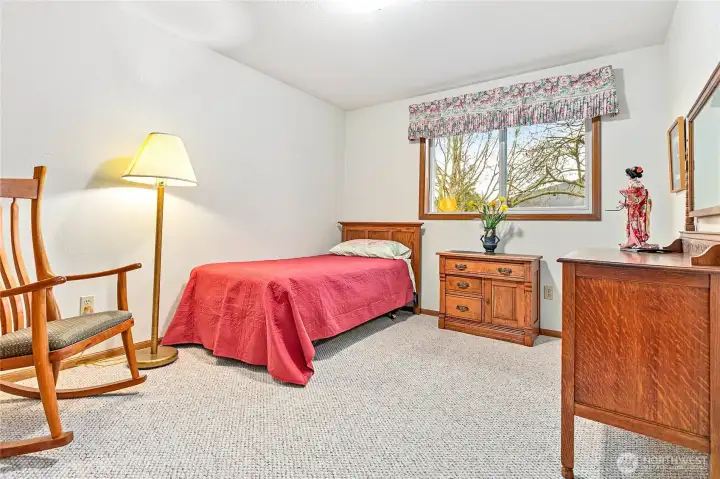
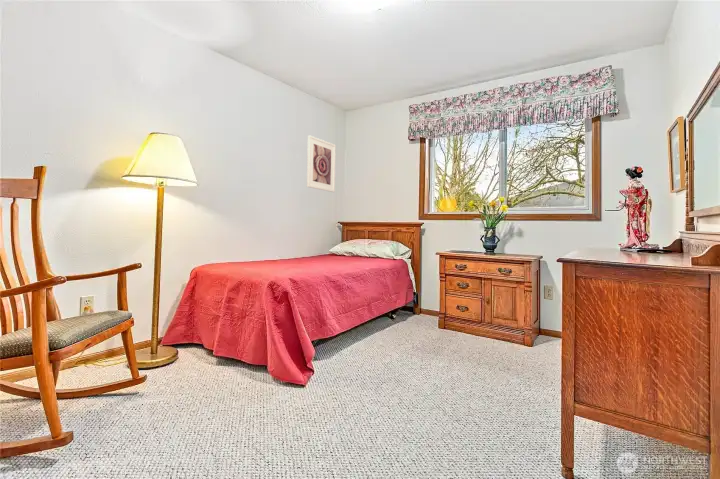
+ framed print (321, 164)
